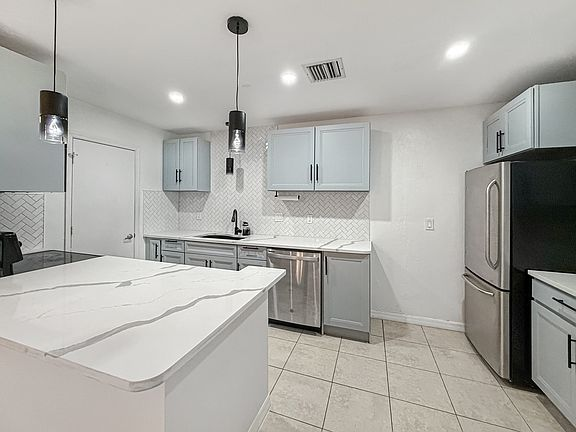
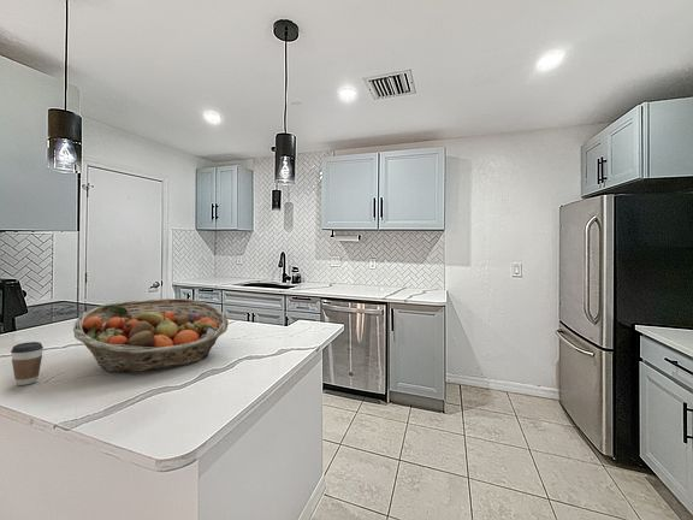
+ fruit basket (158, 331)
+ coffee cup (26, 362)
